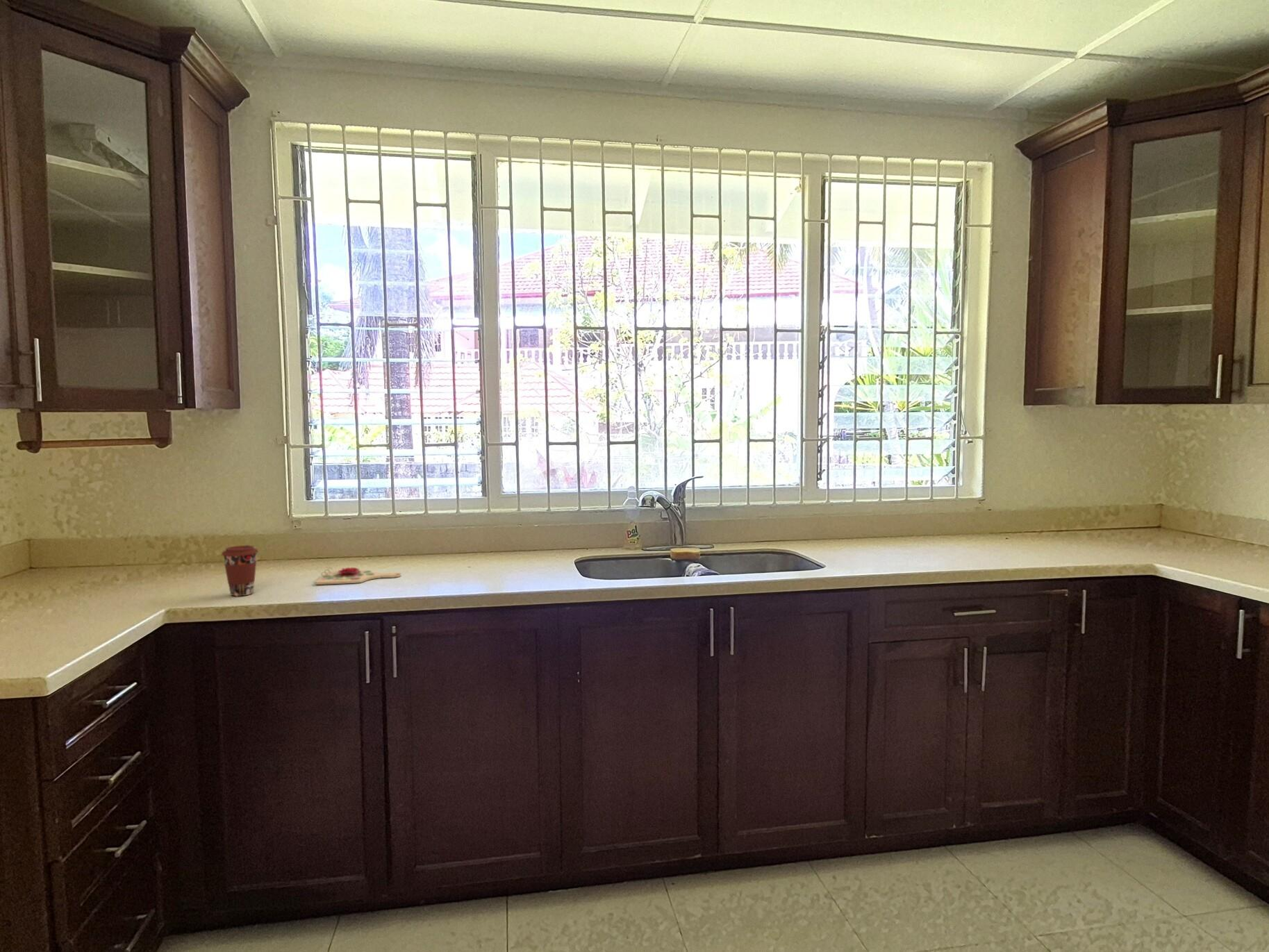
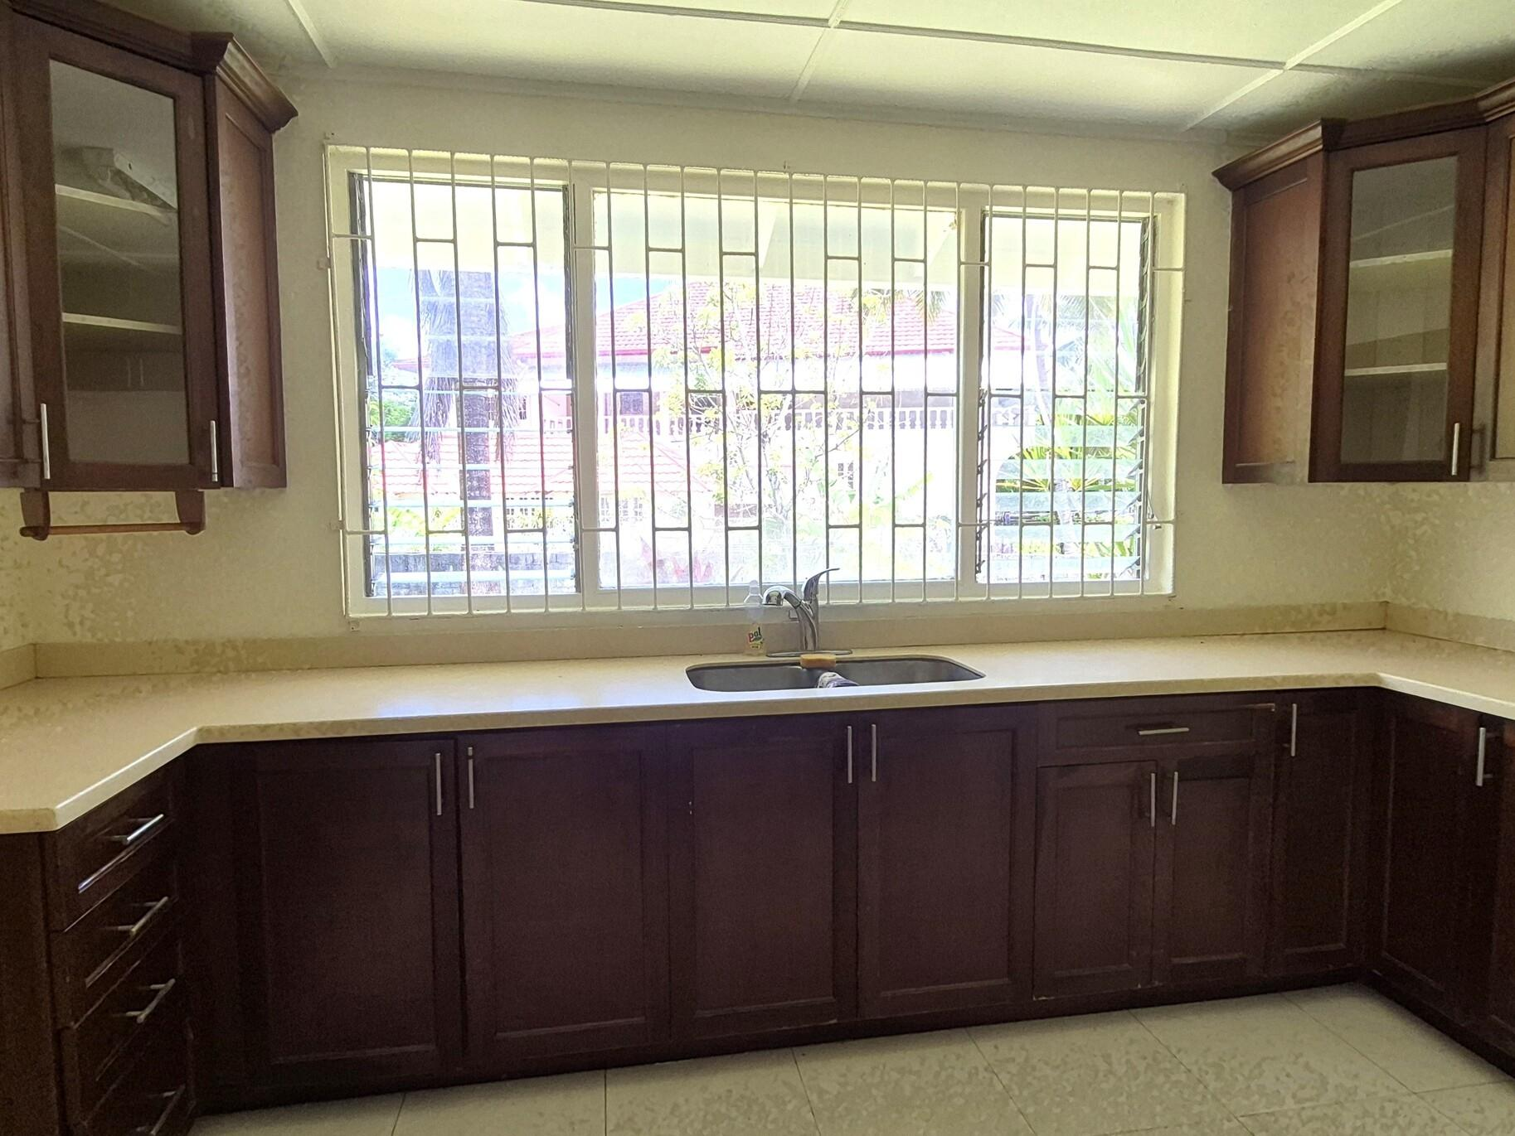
- coffee cup (240, 570)
- cutting board (361, 573)
